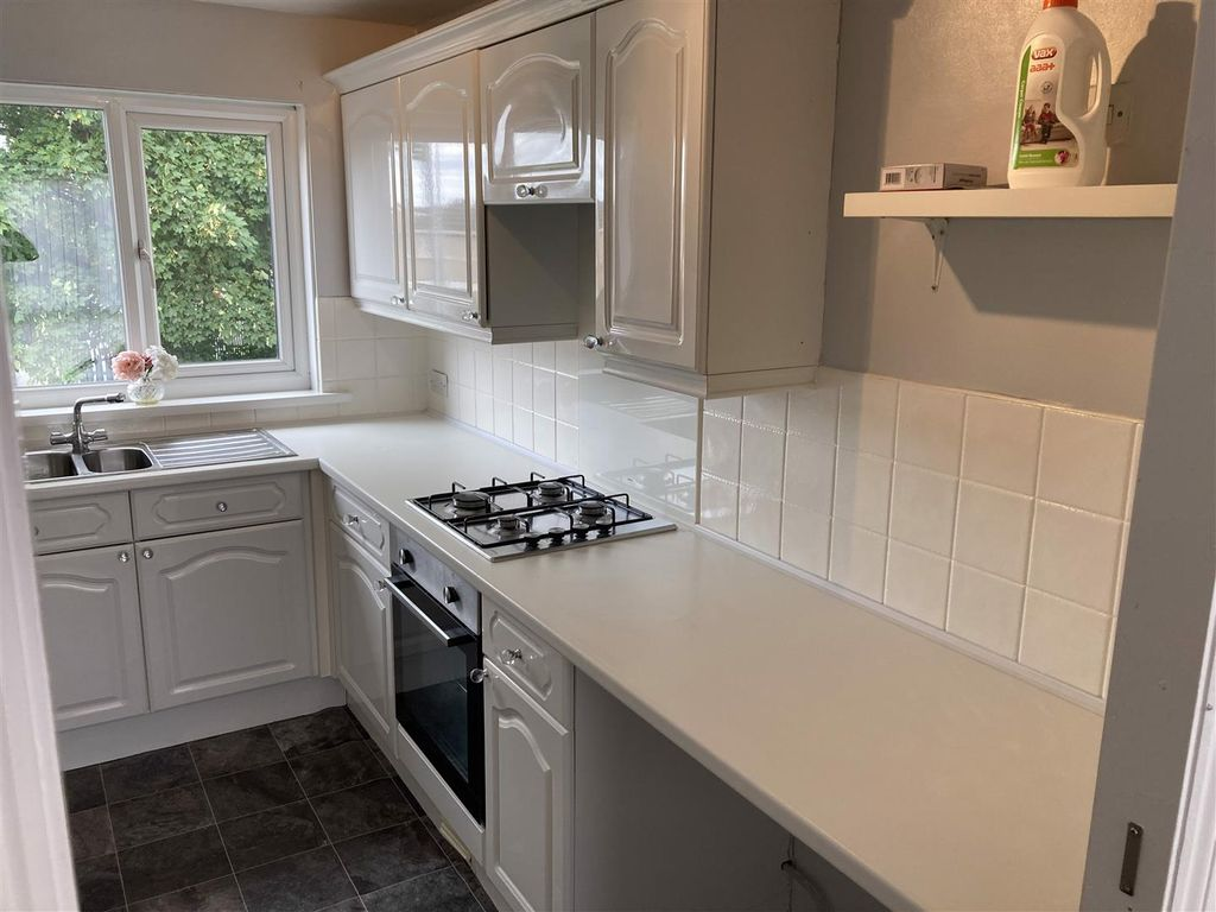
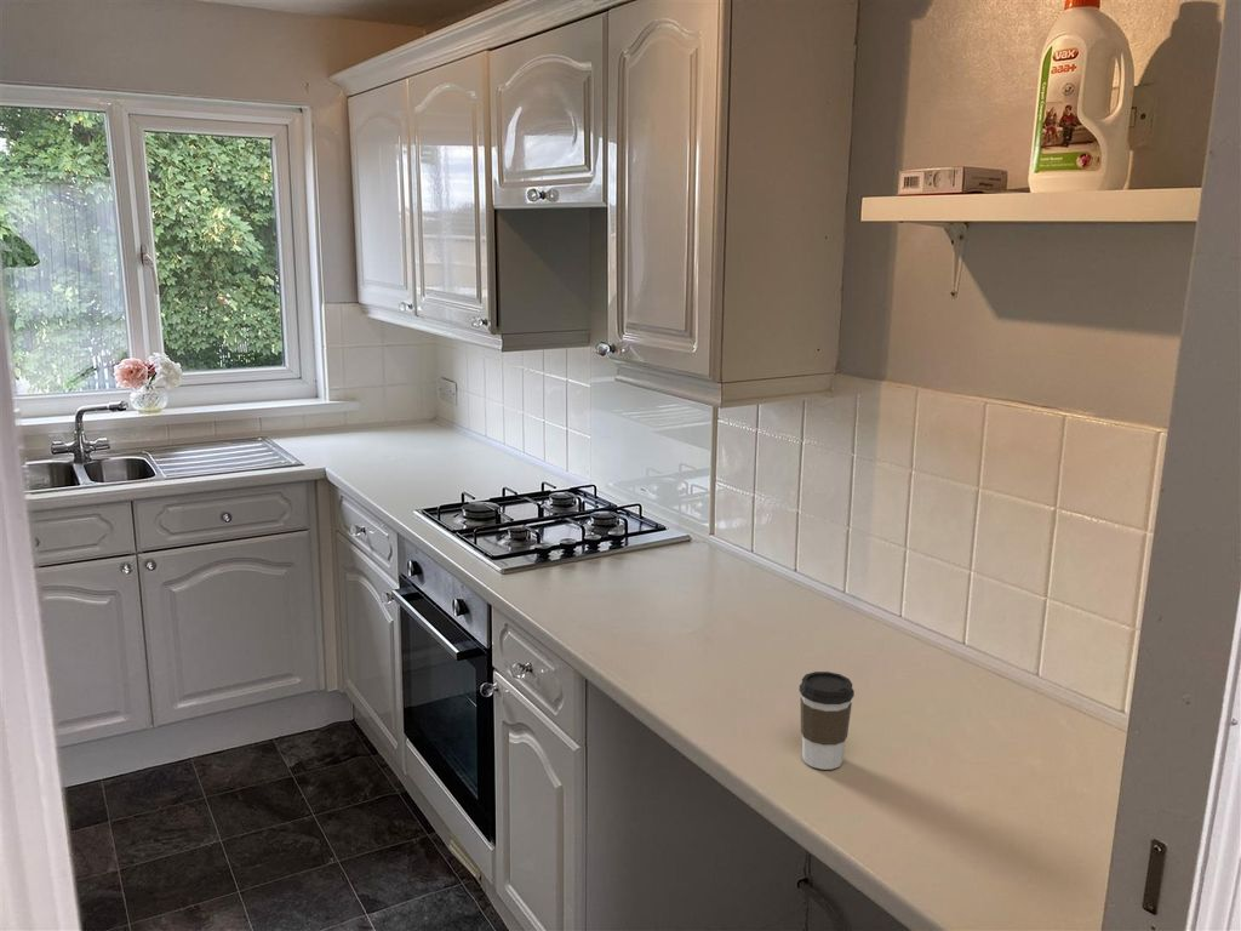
+ coffee cup (824, 720)
